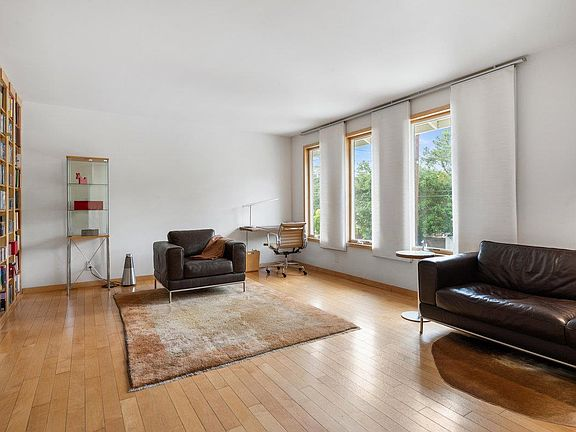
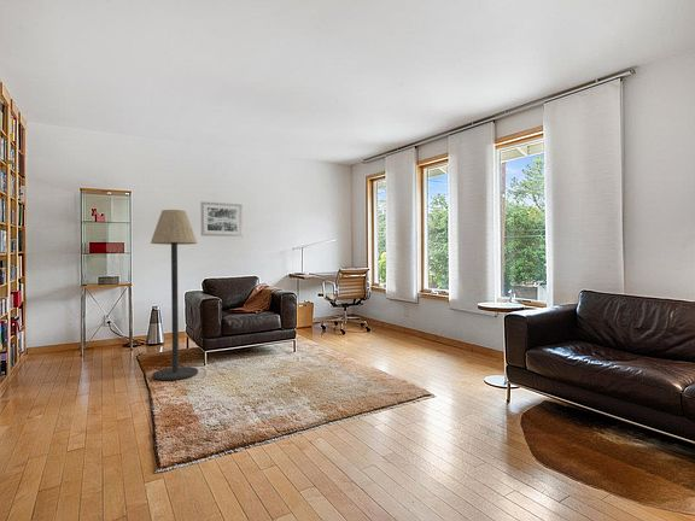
+ floor lamp (174, 292)
+ wall art (222, 219)
